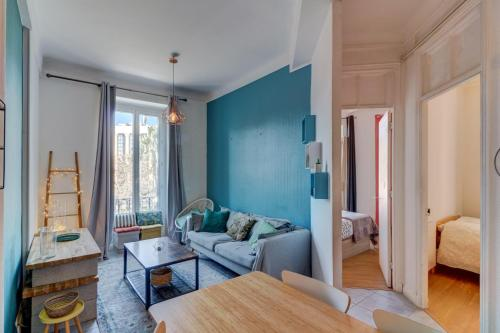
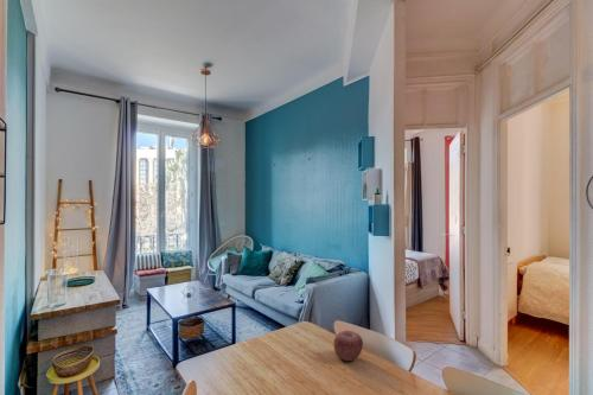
+ apple (347, 345)
